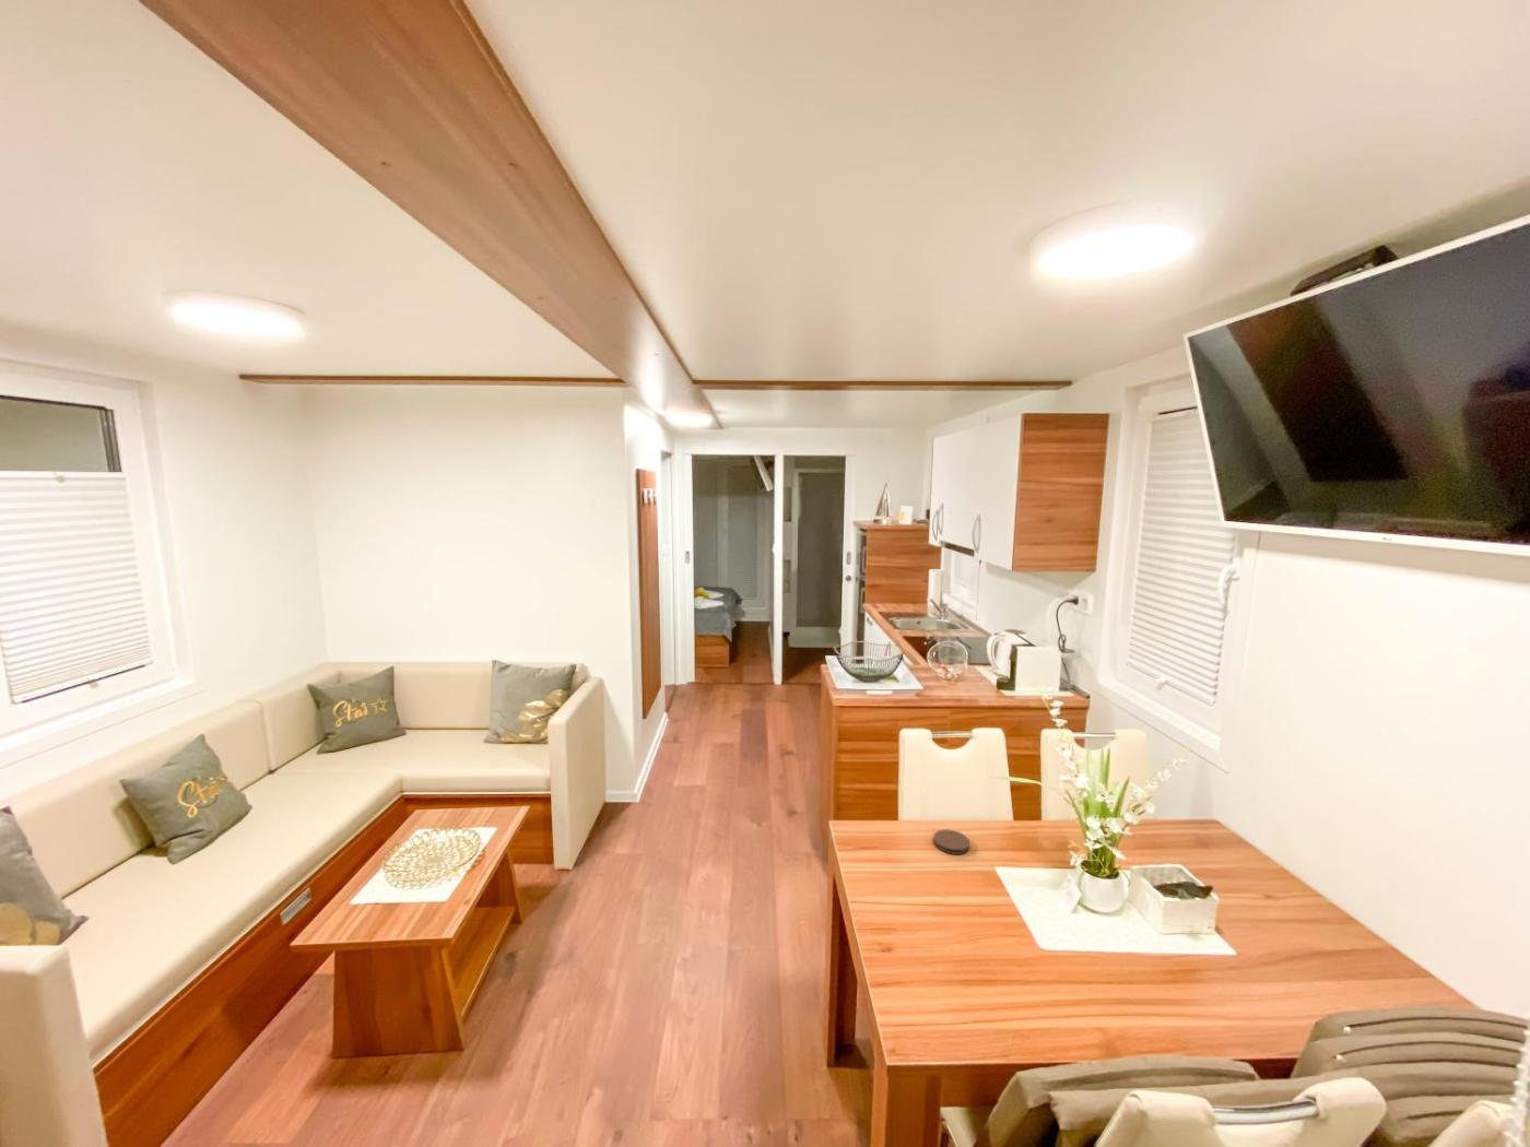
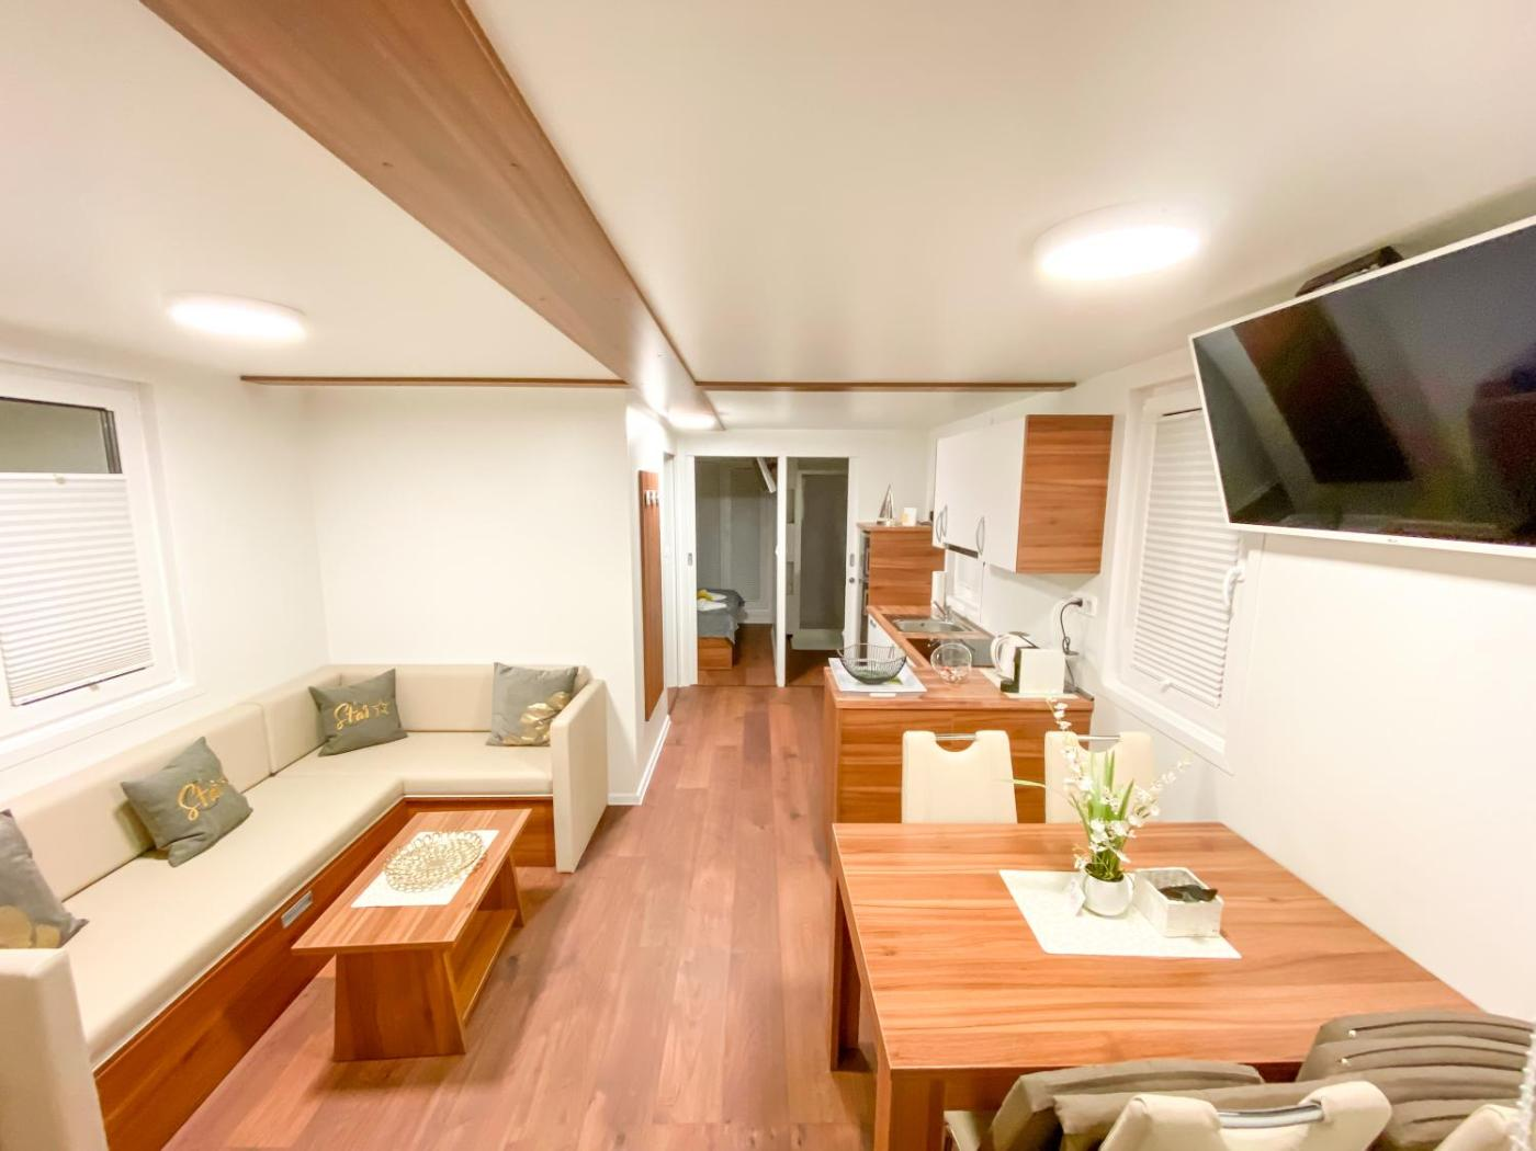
- coaster (951, 841)
